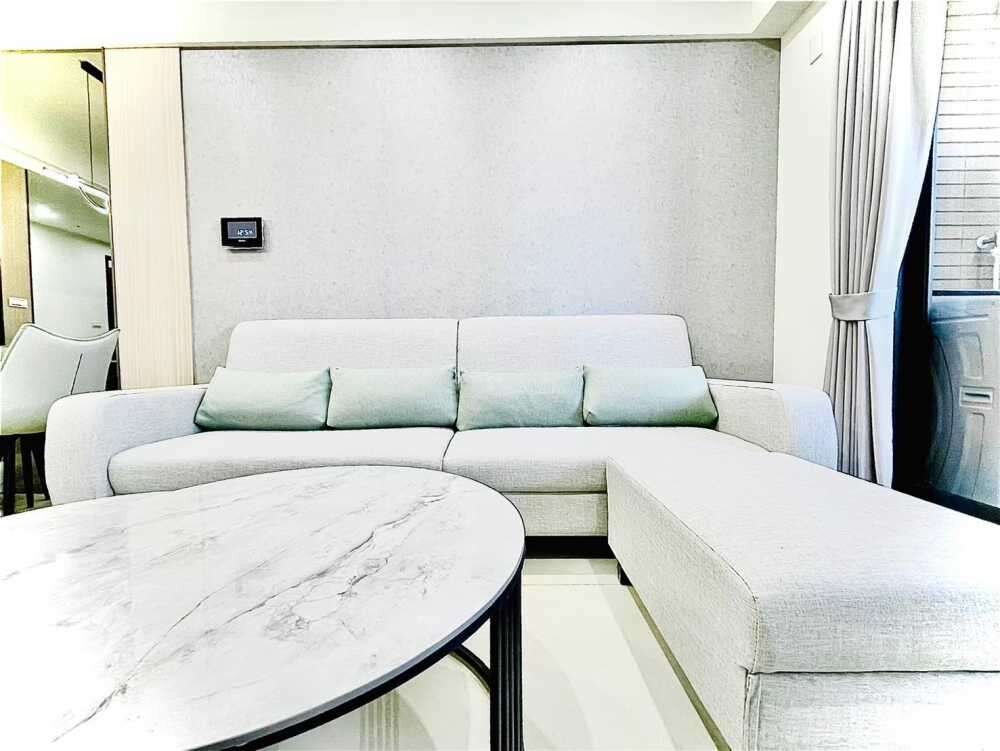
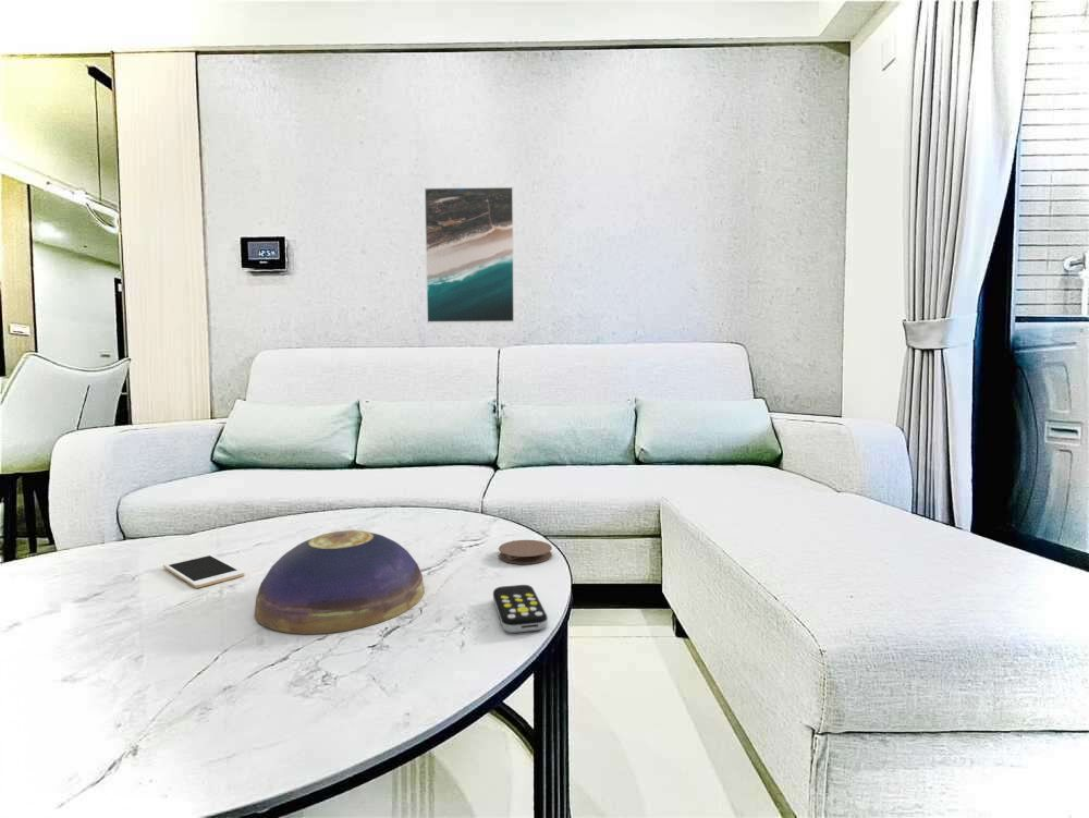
+ remote control (518, 606)
+ cell phone (203, 570)
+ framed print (469, 256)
+ coaster (525, 551)
+ decorative bowl (342, 565)
